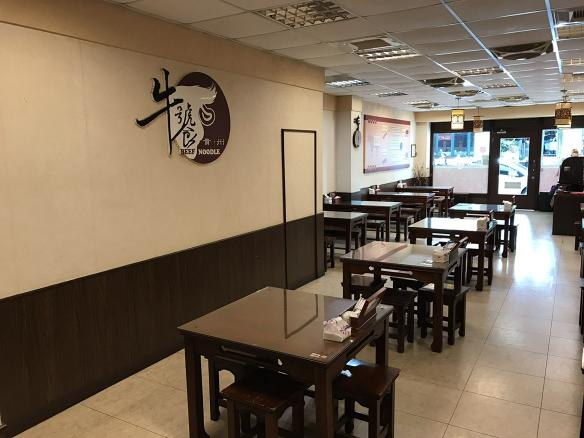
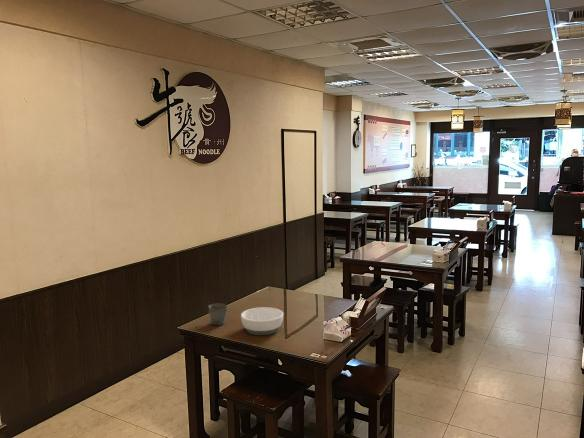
+ bowl (262, 321)
+ mug (217, 314)
